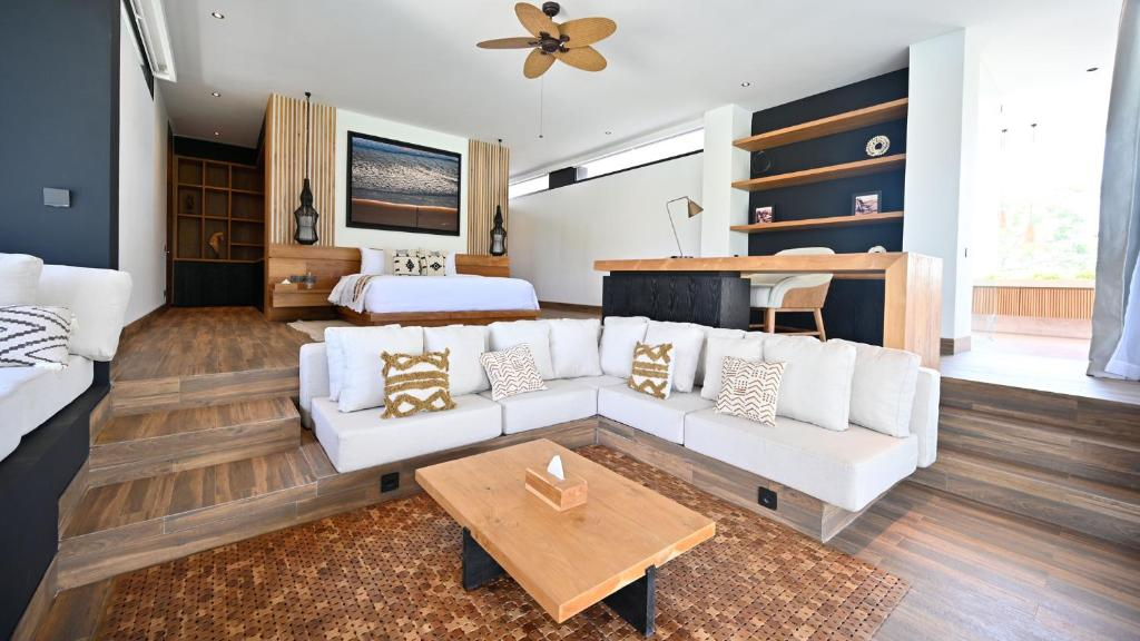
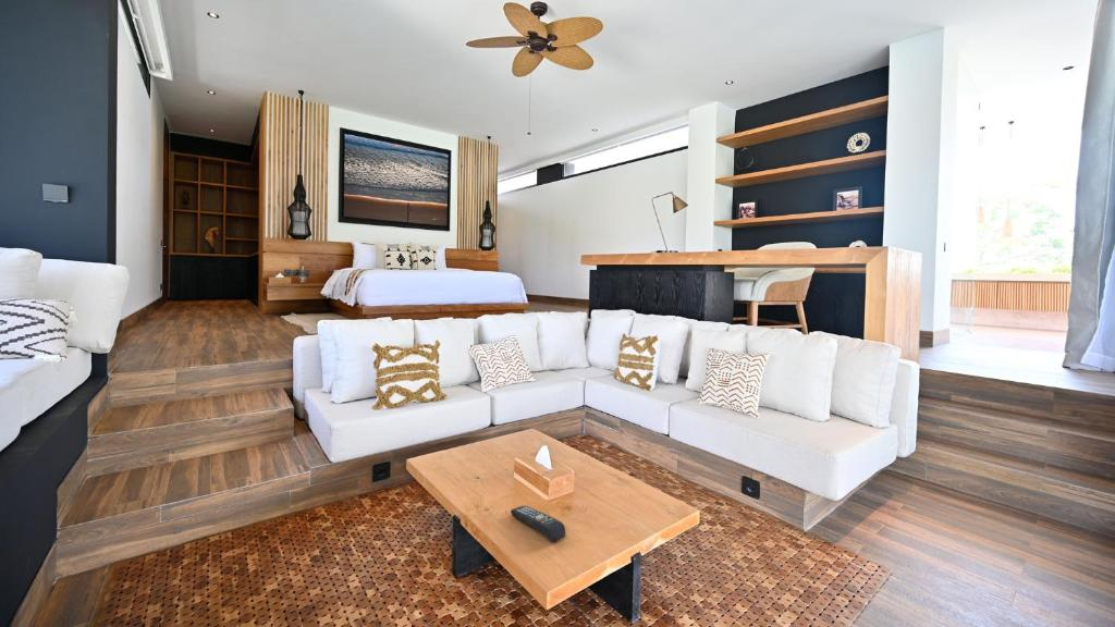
+ remote control (537, 519)
